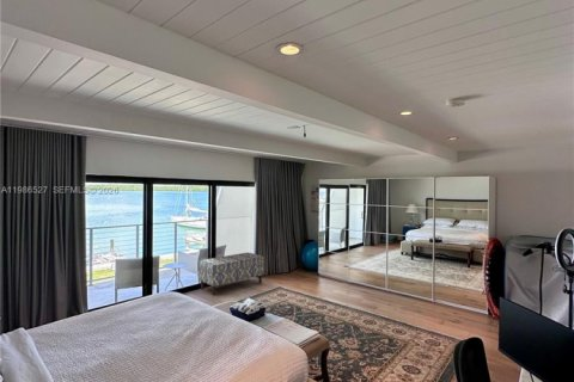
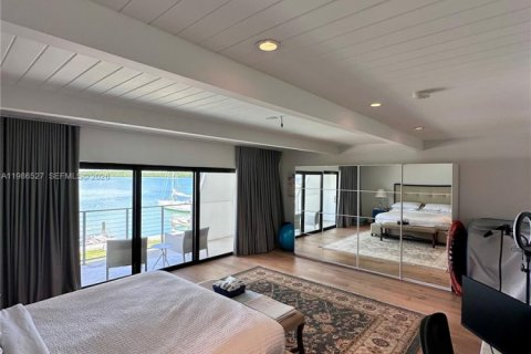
- bench (232, 271)
